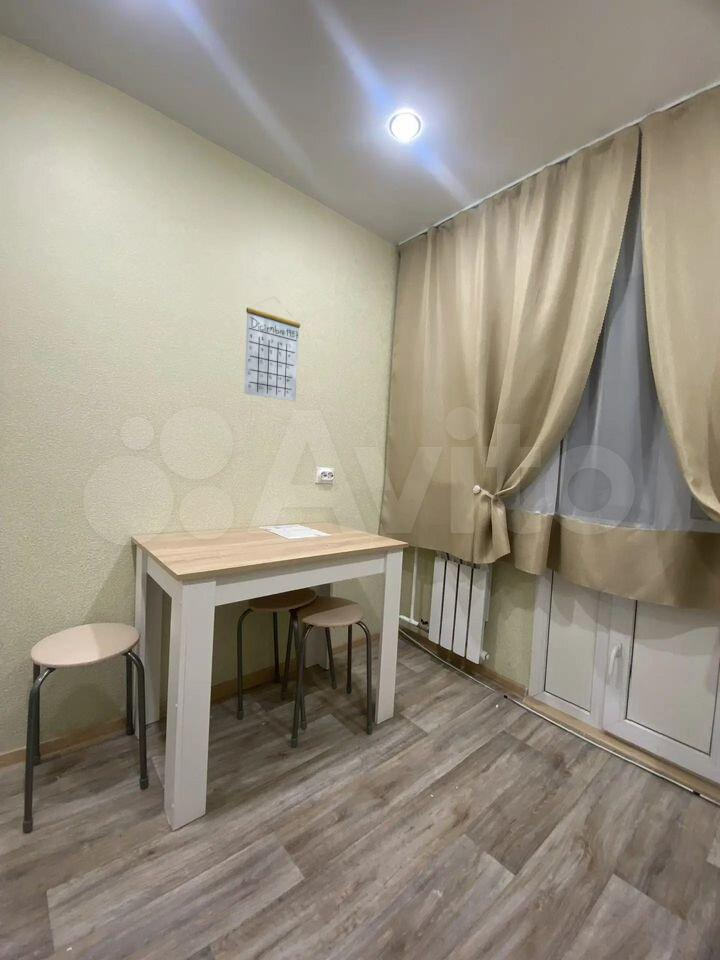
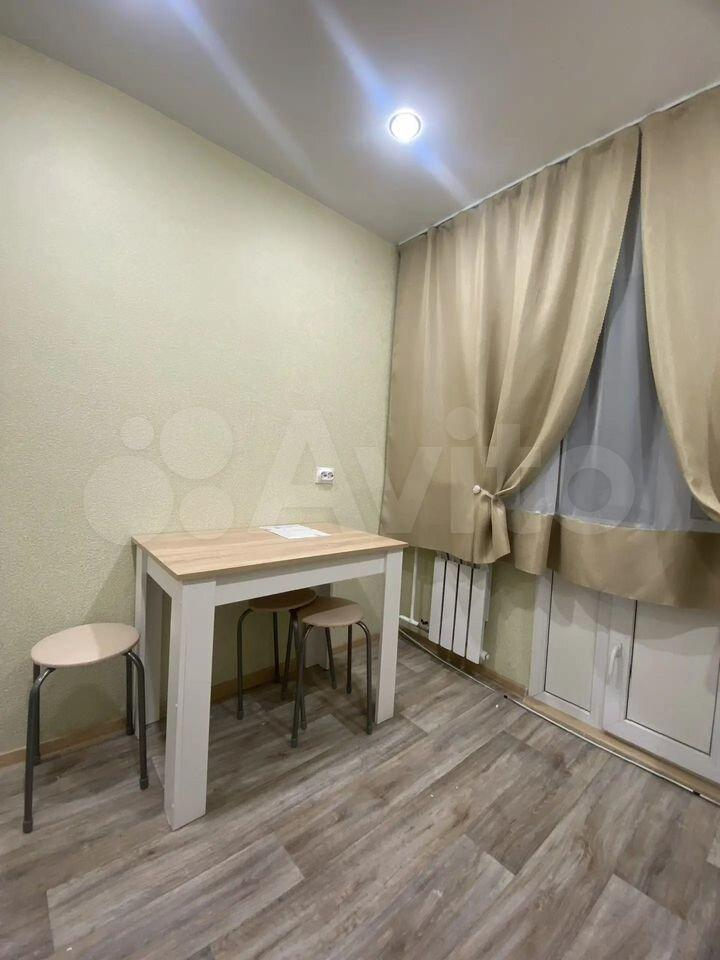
- calendar (273, 347)
